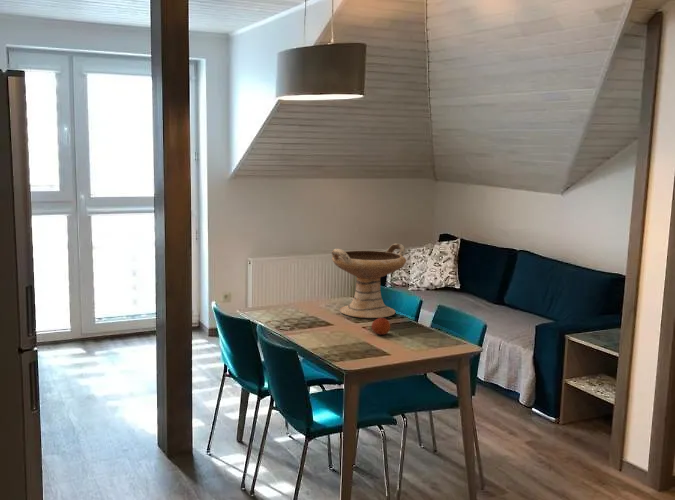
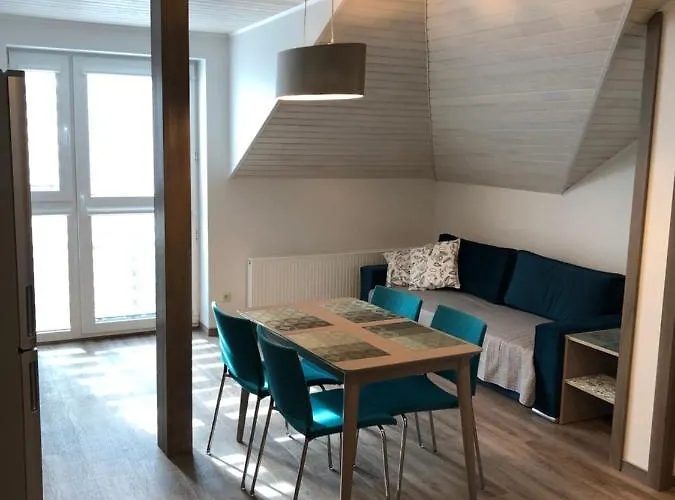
- decorative bowl (368, 279)
- fruit (380, 325)
